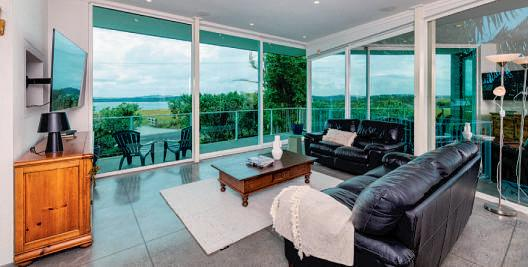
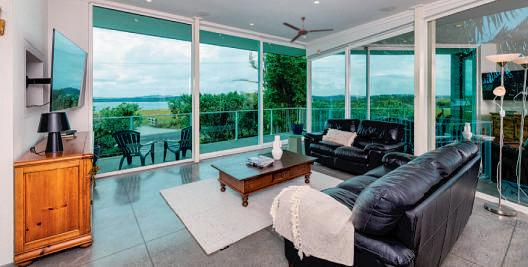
+ ceiling fan (306, 30)
